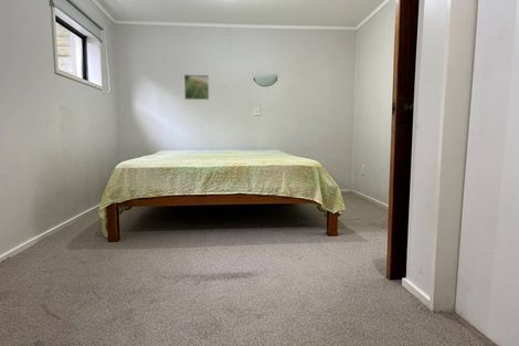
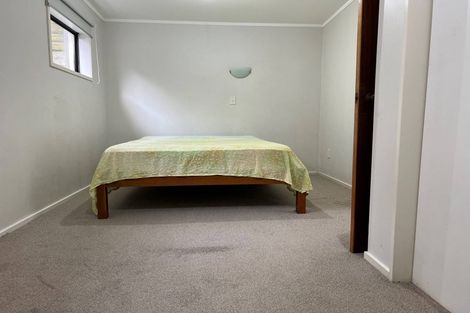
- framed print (197, 87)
